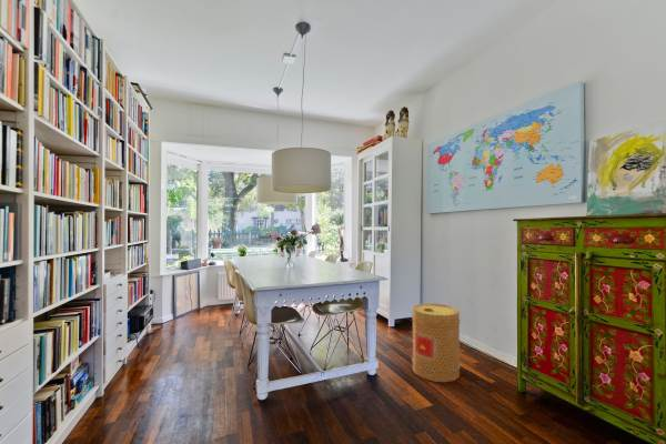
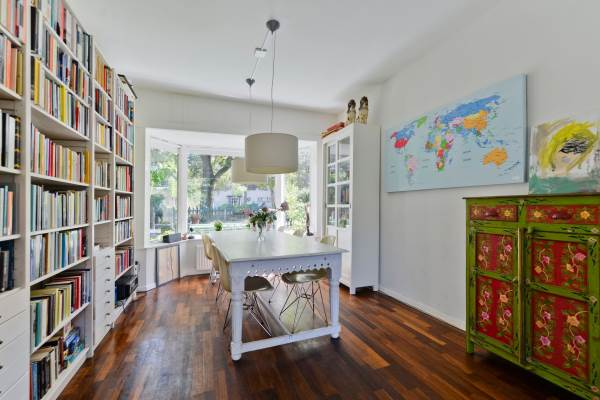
- basket (435, 340)
